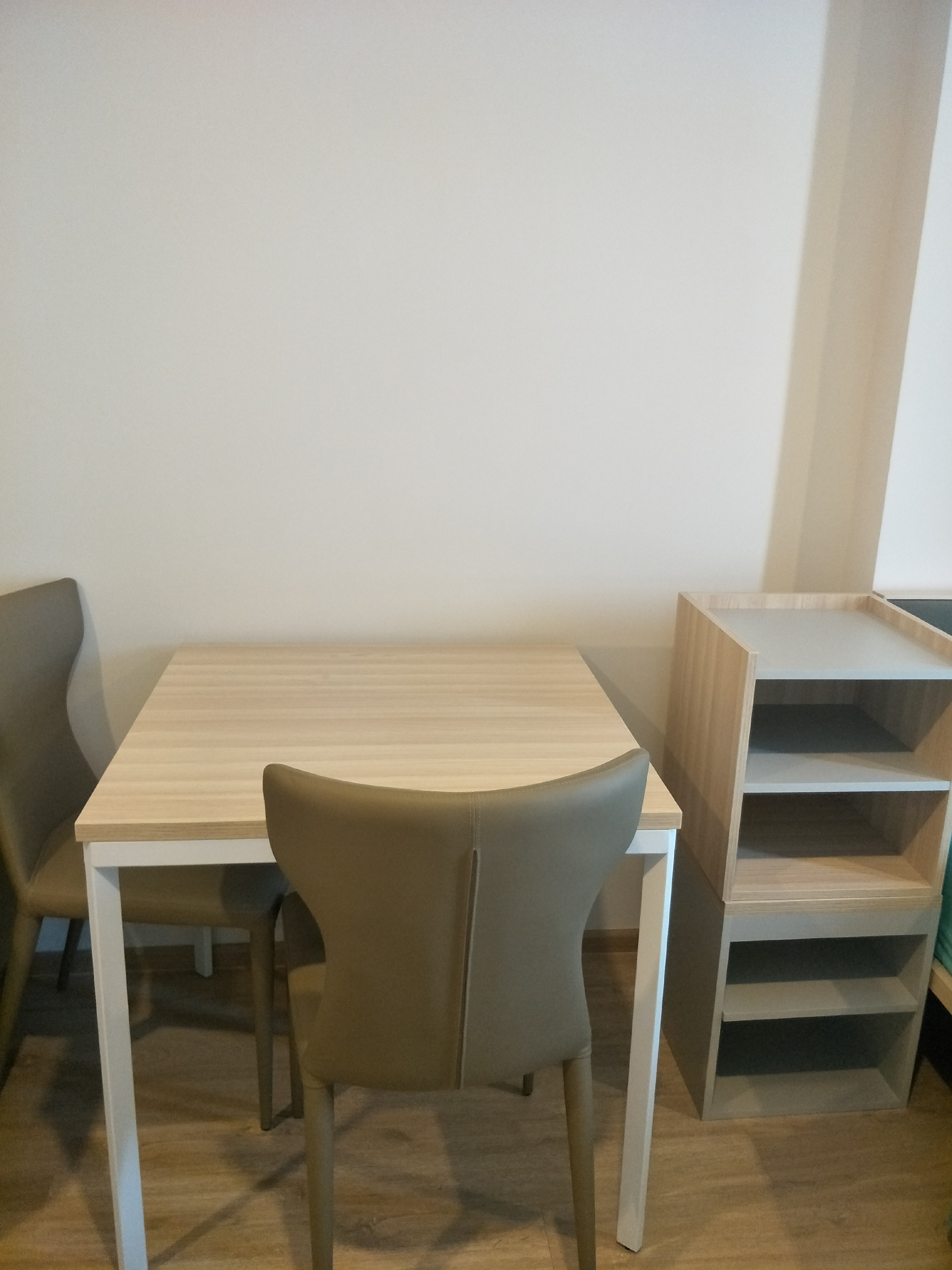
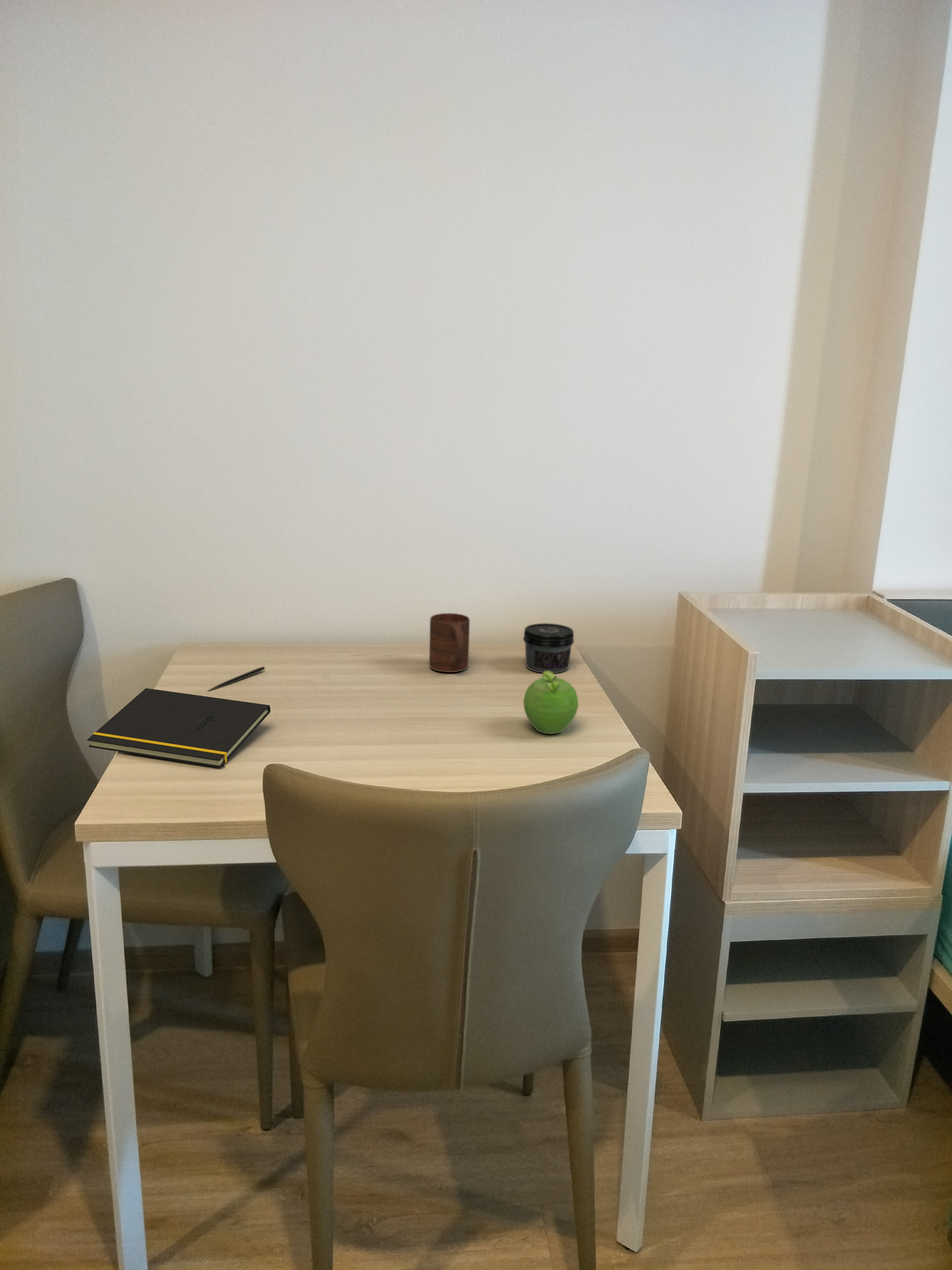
+ pen (236, 678)
+ notepad (181, 725)
+ cup (453, 644)
+ jar (548, 648)
+ fruit (551, 702)
